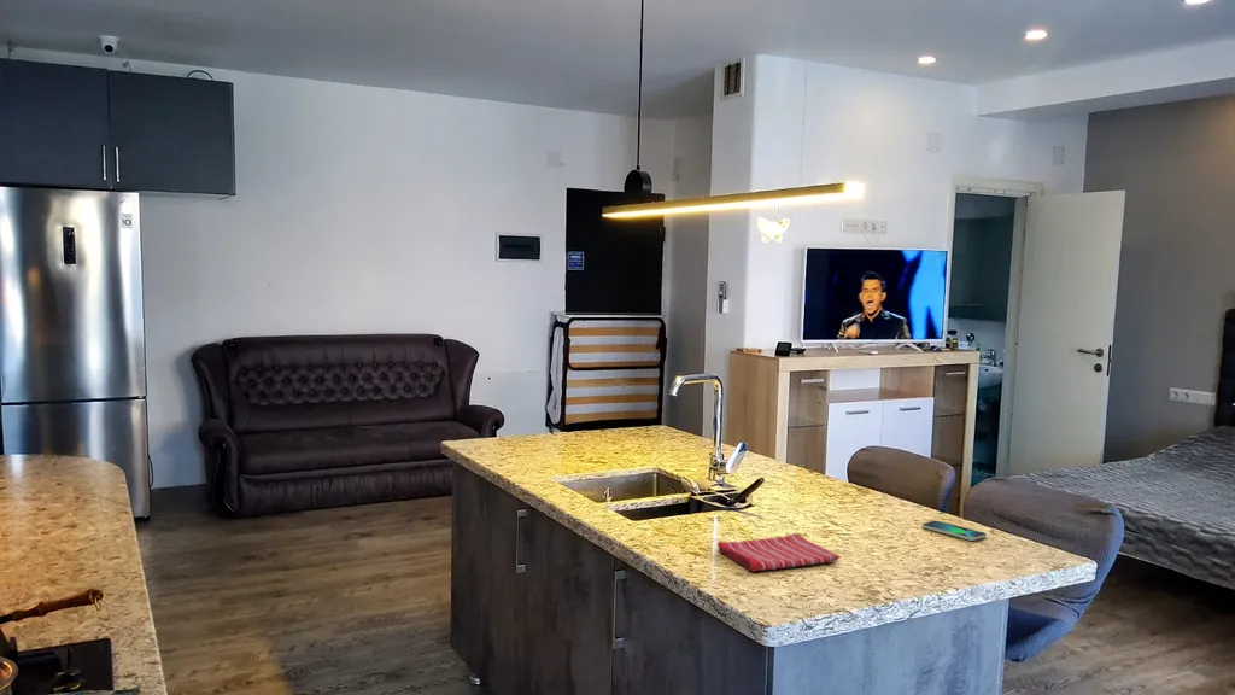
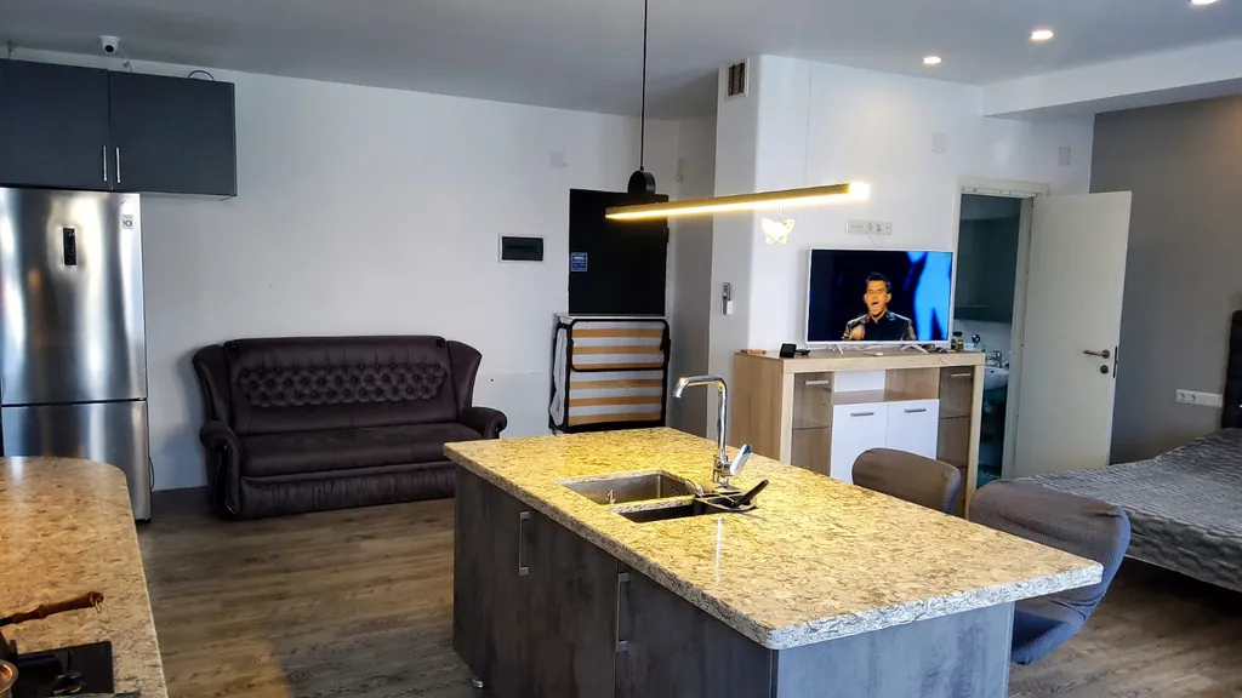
- dish towel (775, 551)
- smartphone (953, 530)
